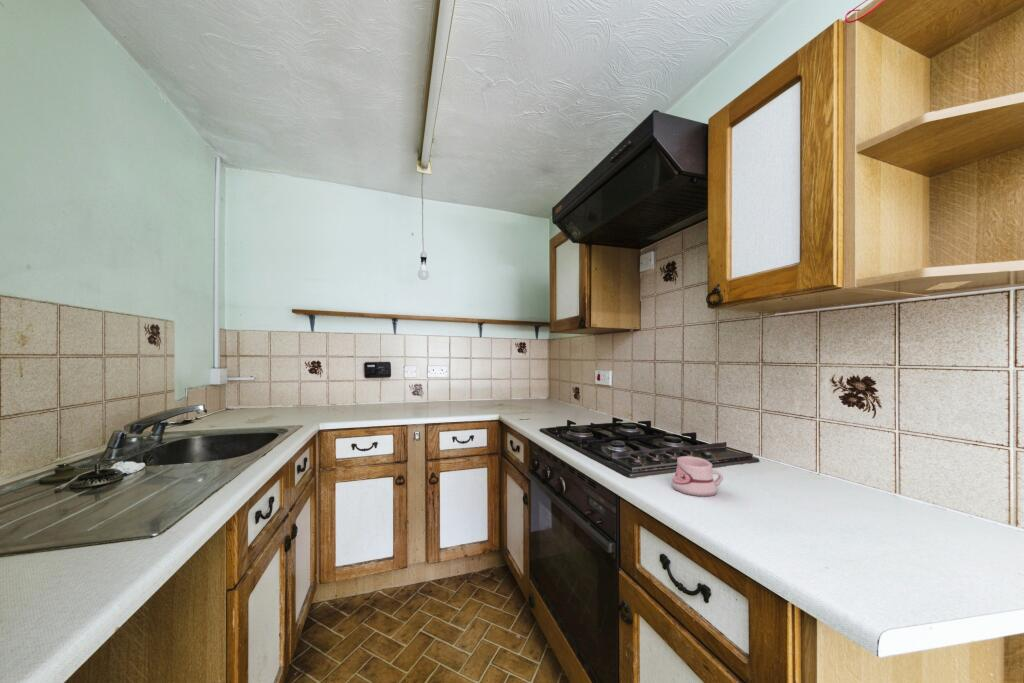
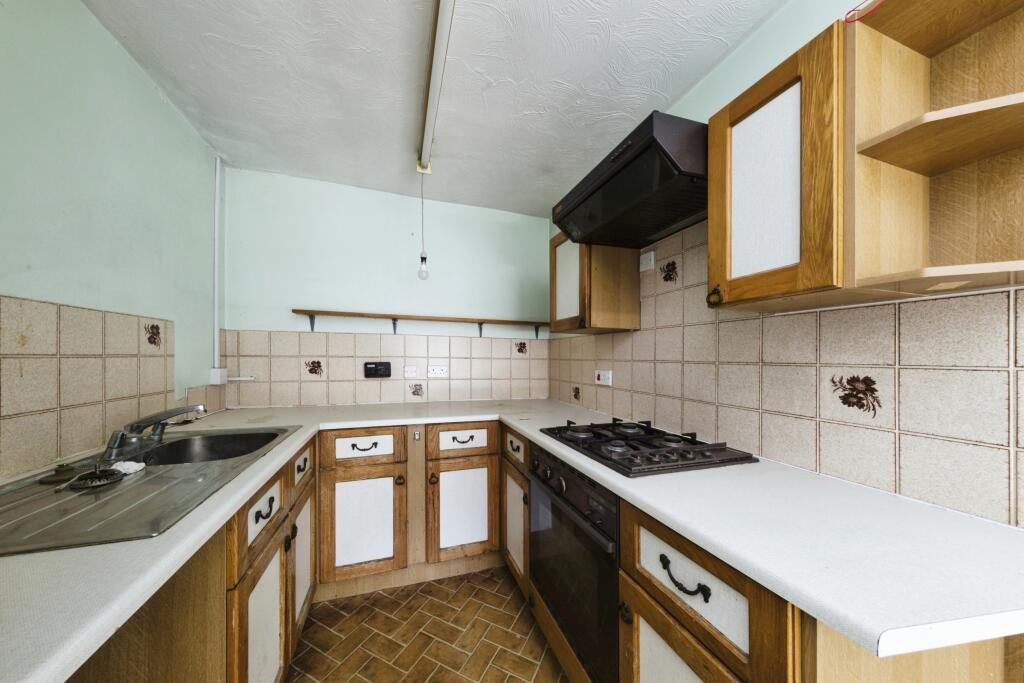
- mug (697, 475)
